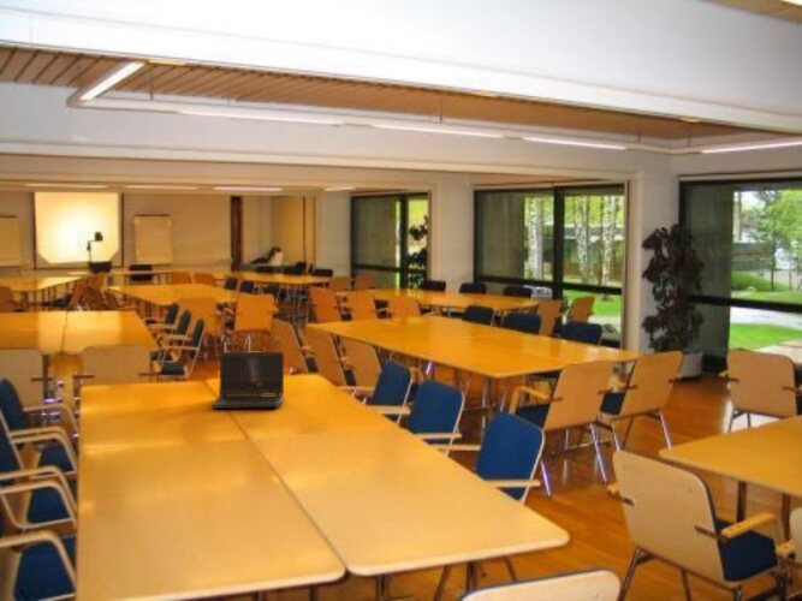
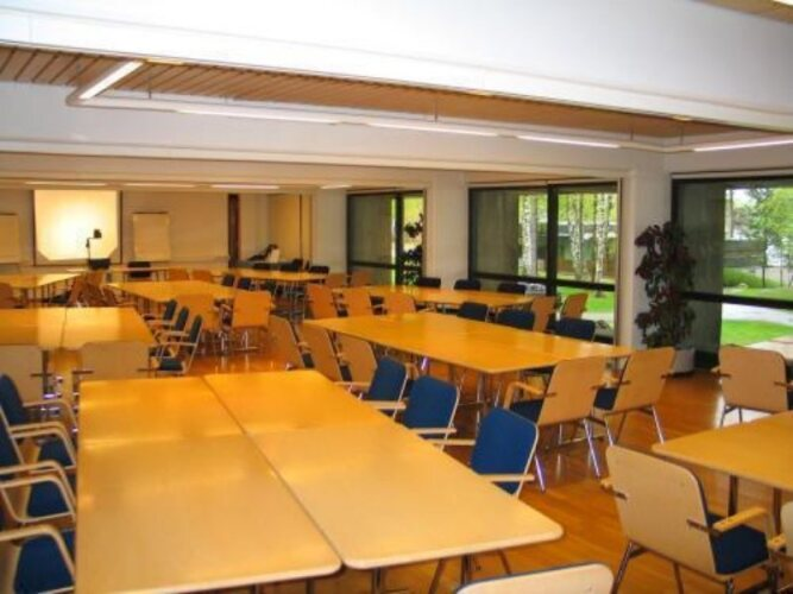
- laptop computer (249, 379)
